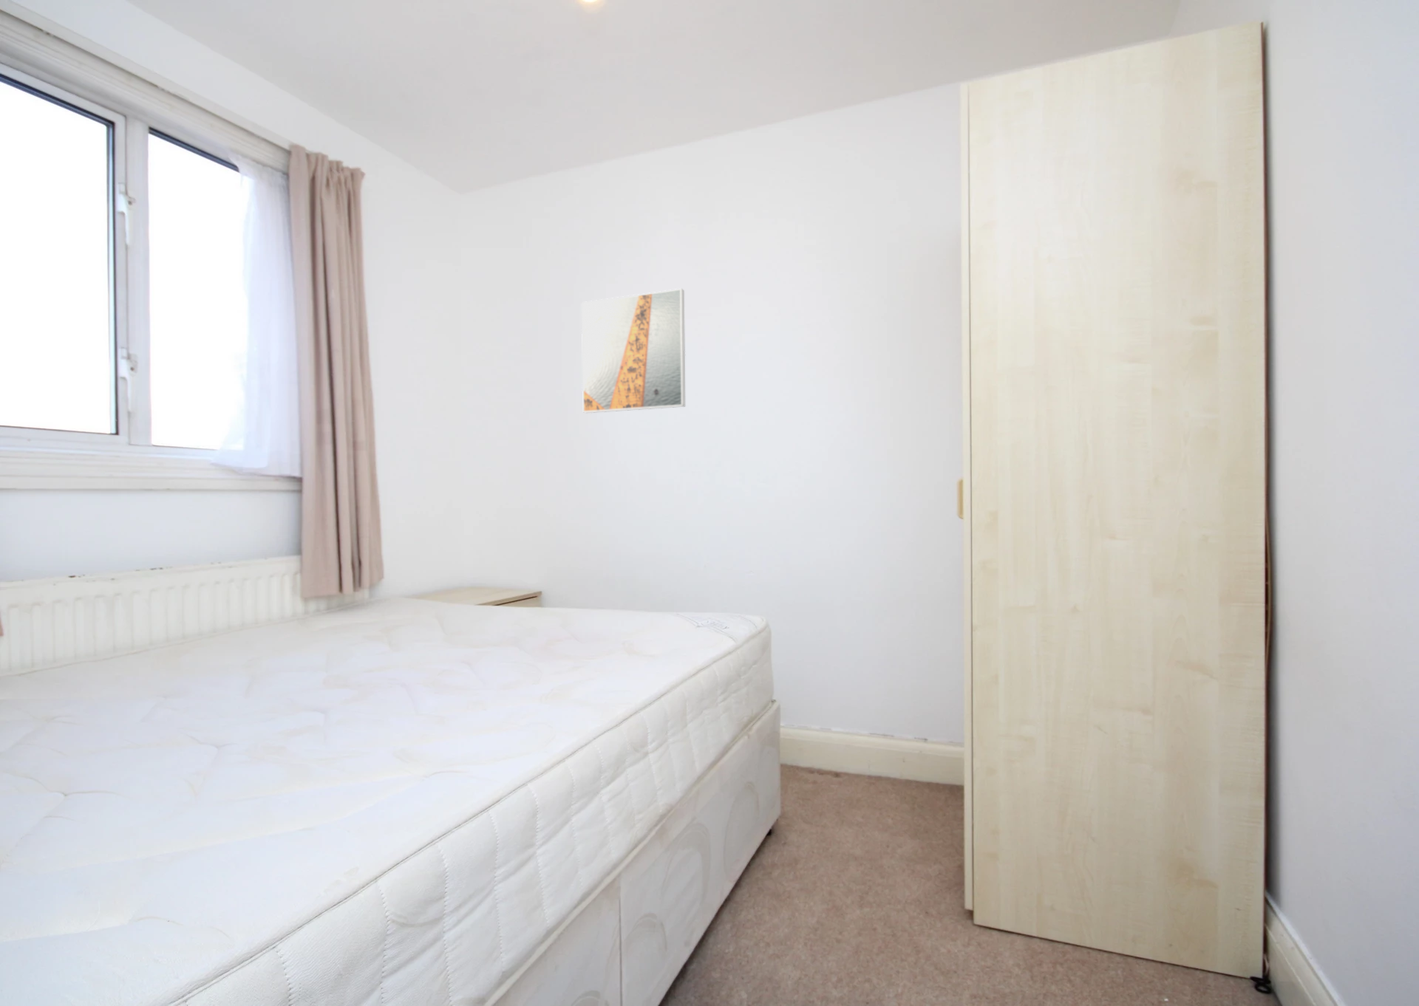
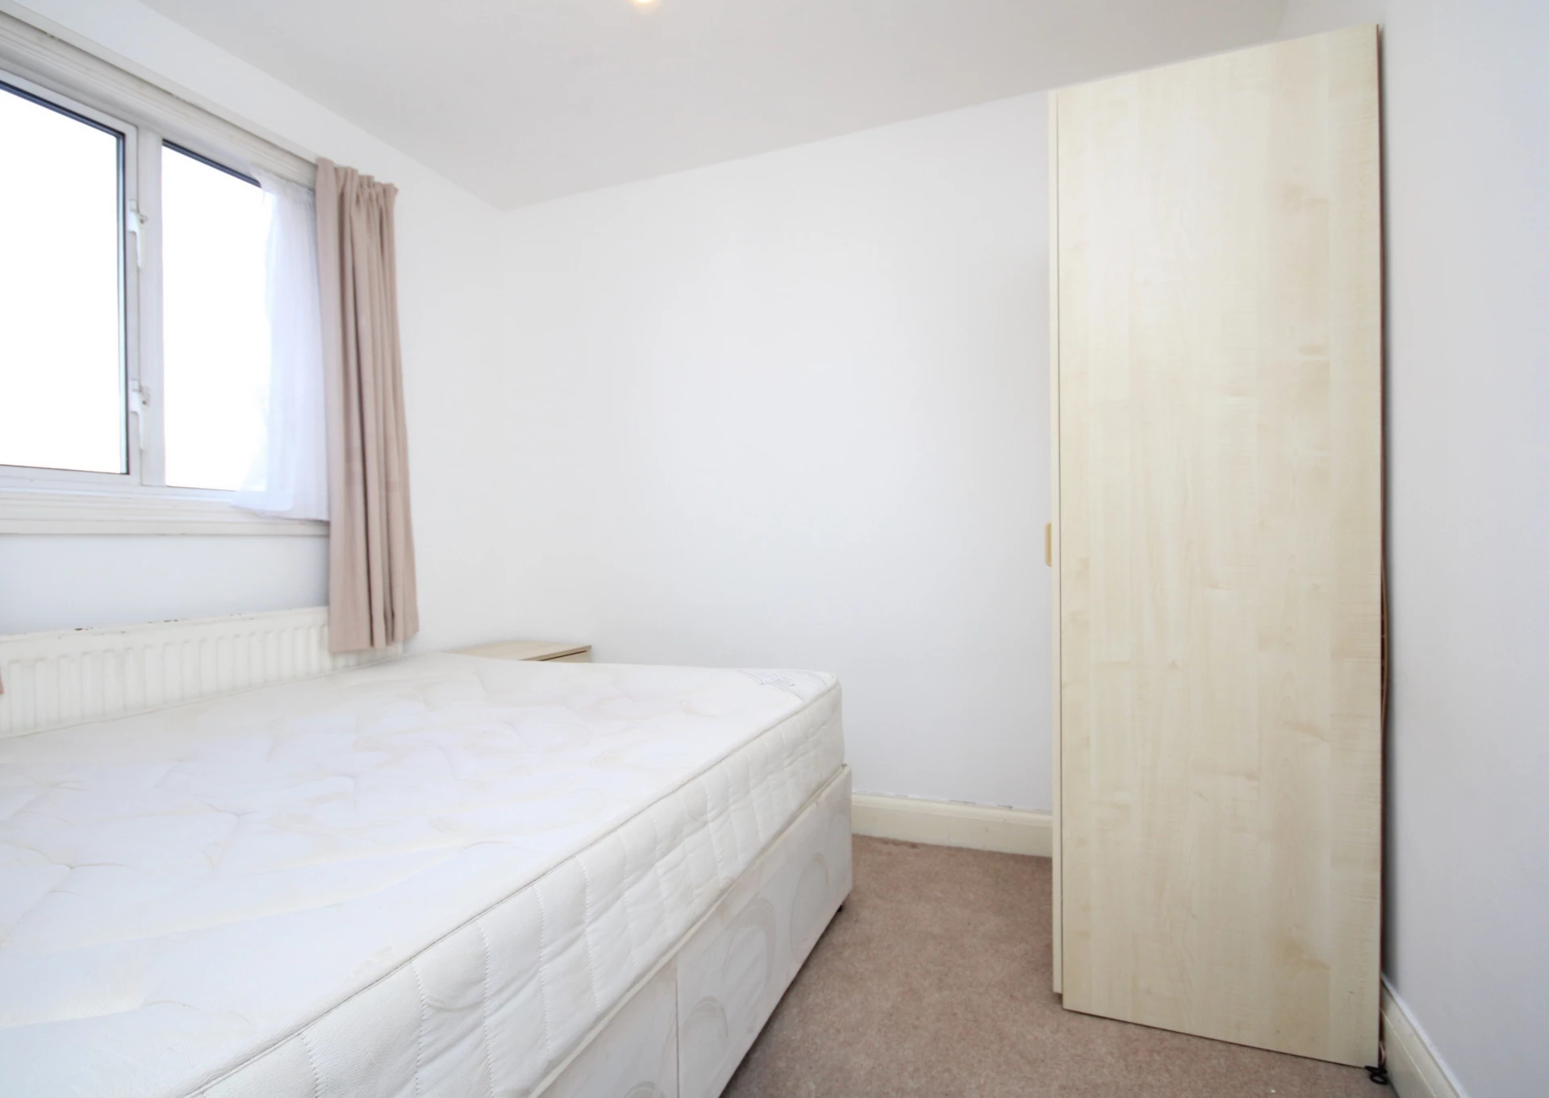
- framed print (632, 353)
